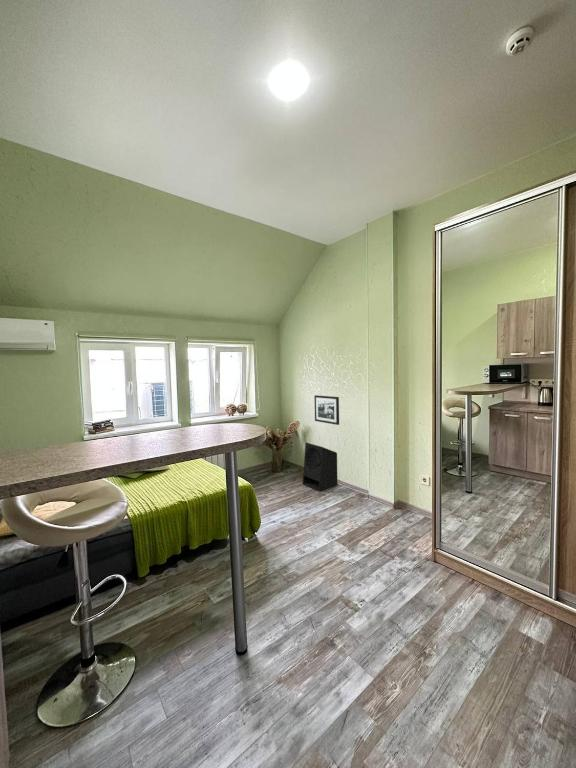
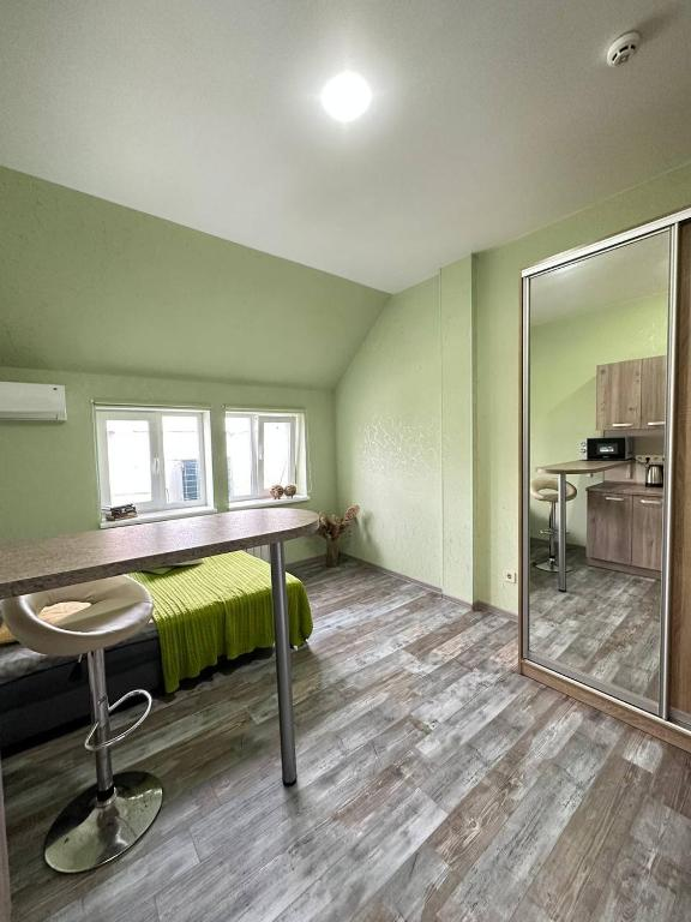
- picture frame (326, 409)
- speaker (319, 464)
